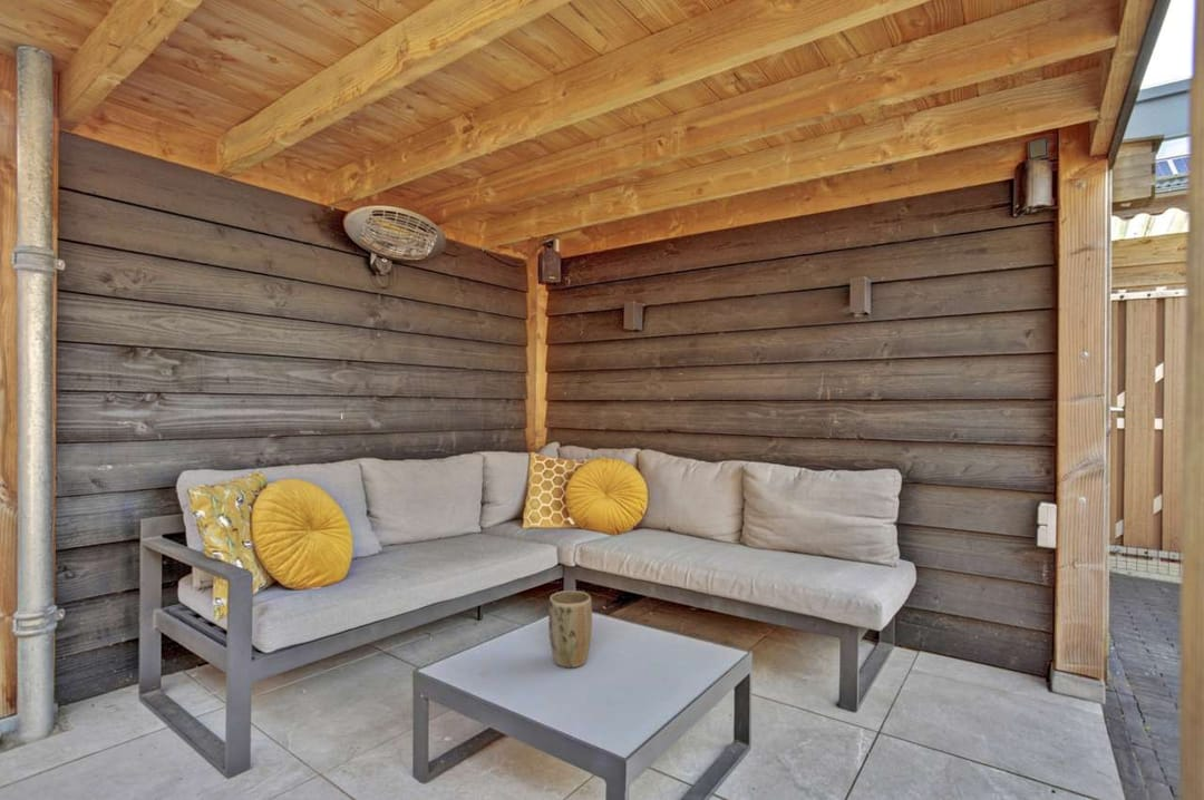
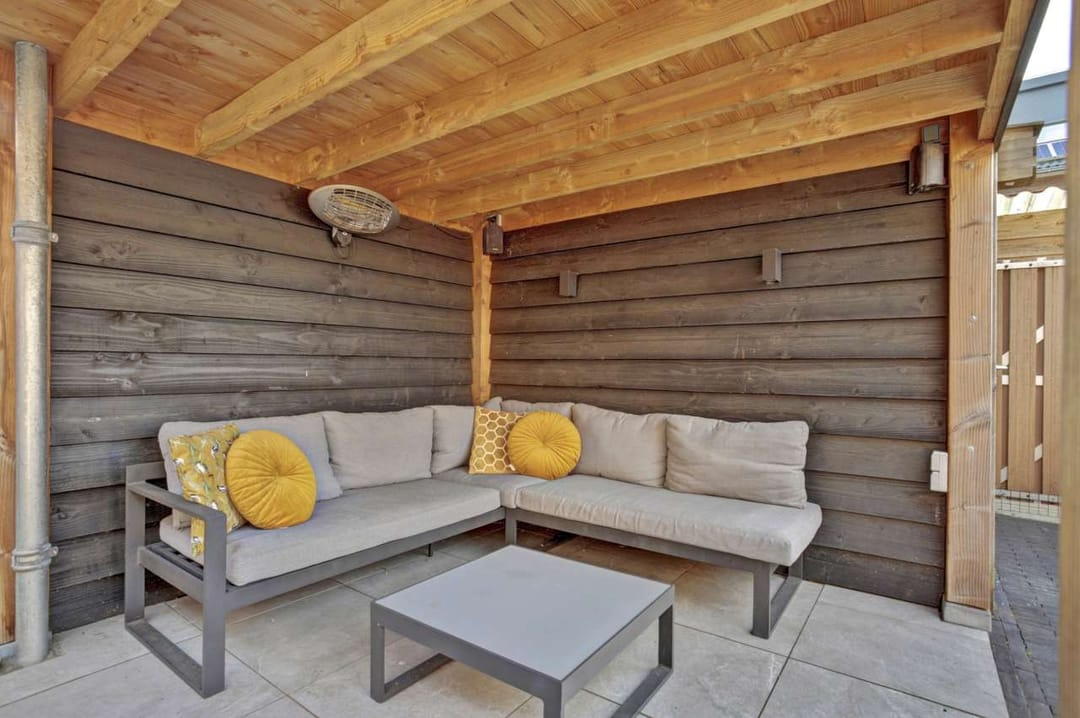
- plant pot (570, 628)
